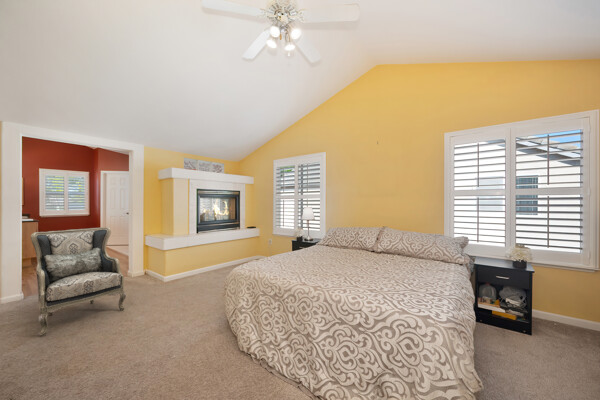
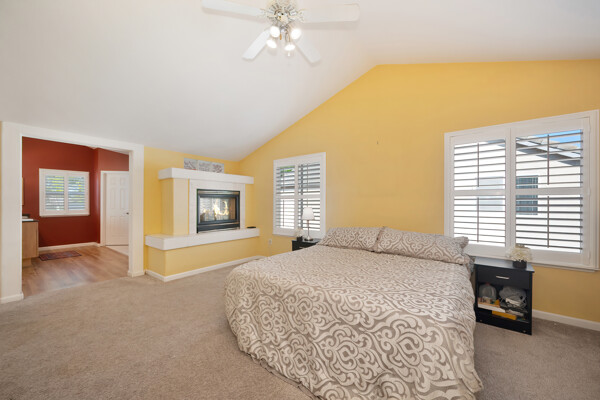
- armchair (86, 270)
